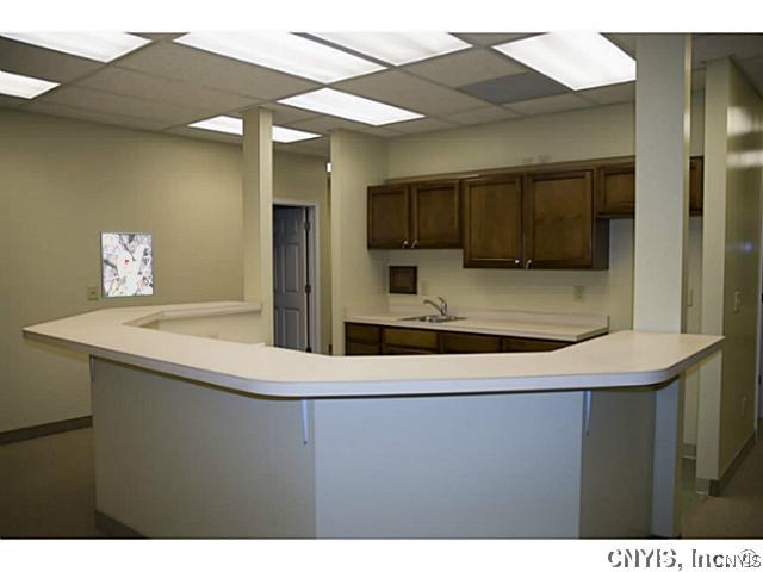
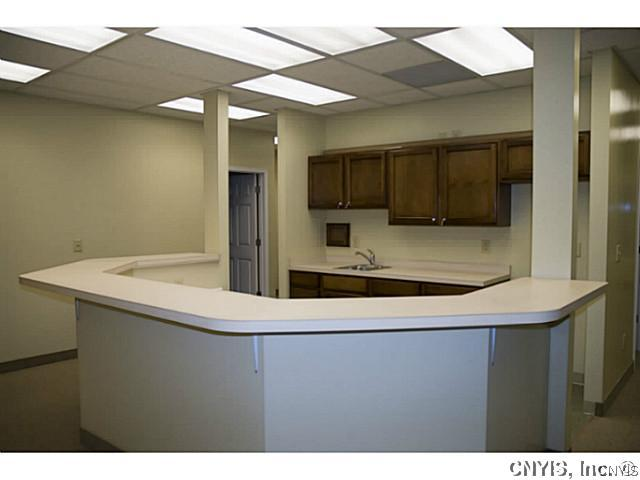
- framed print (128, 265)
